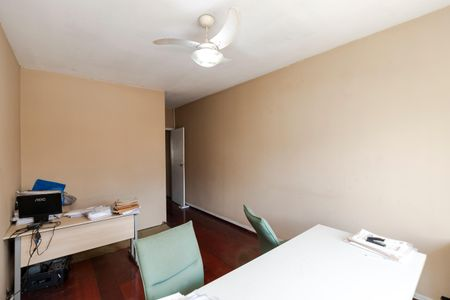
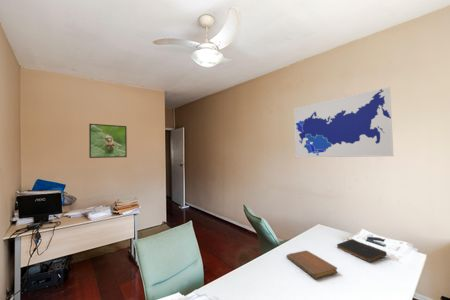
+ map (335, 128)
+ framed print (108, 141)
+ book (360, 249)
+ notebook (310, 262)
